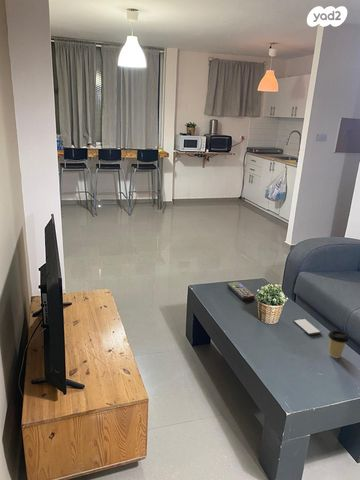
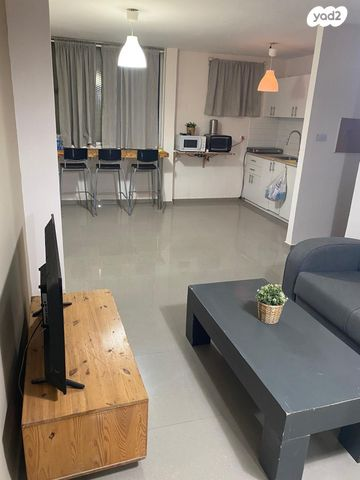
- coffee cup (336, 344)
- smartphone (306, 326)
- remote control (240, 290)
